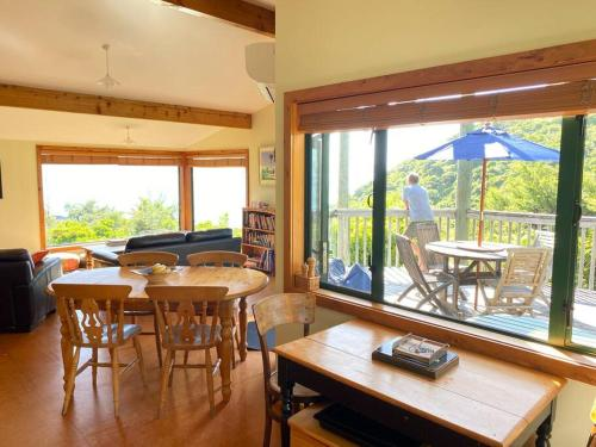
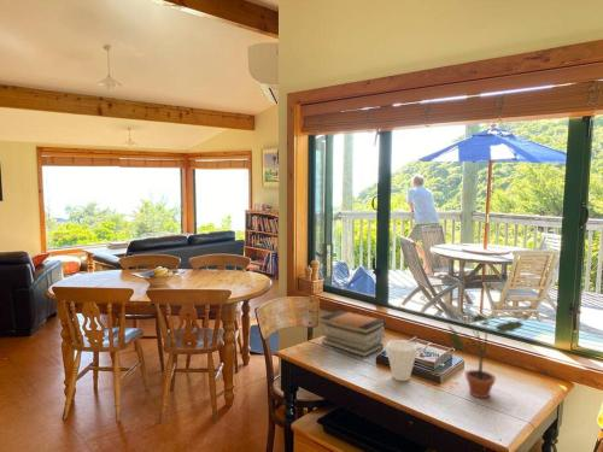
+ book stack (352, 331)
+ cup (400, 360)
+ potted plant (484, 352)
